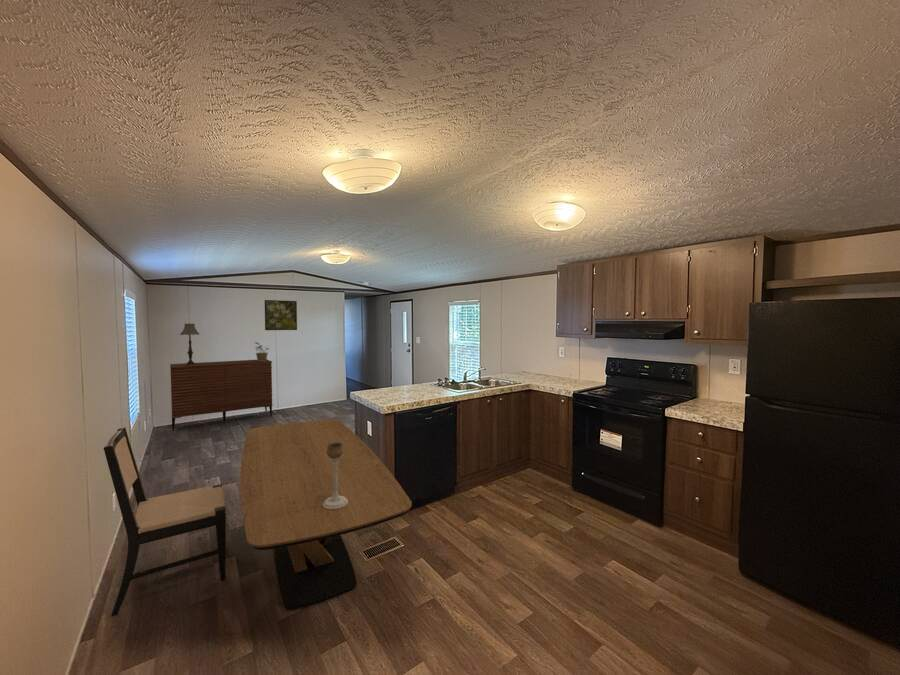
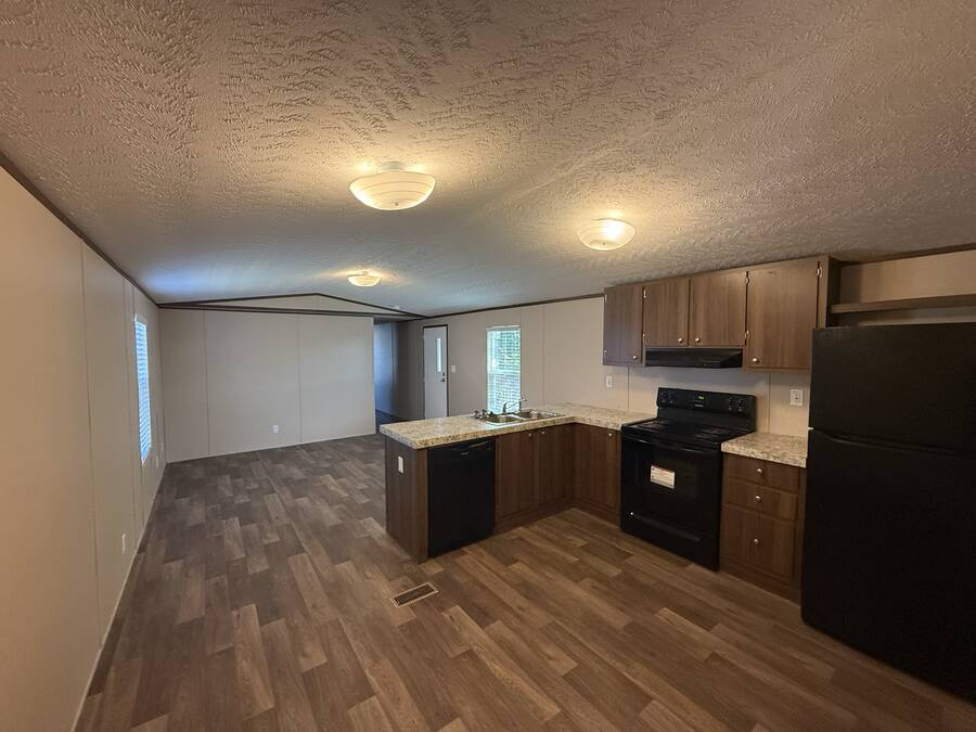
- candle holder (335, 473)
- dining table (310, 506)
- chair (172, 503)
- sideboard (223, 391)
- table lamp (190, 343)
- potted plant (262, 351)
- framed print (281, 315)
